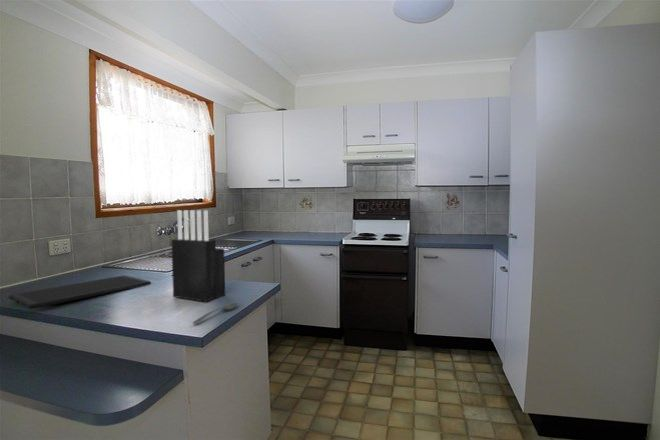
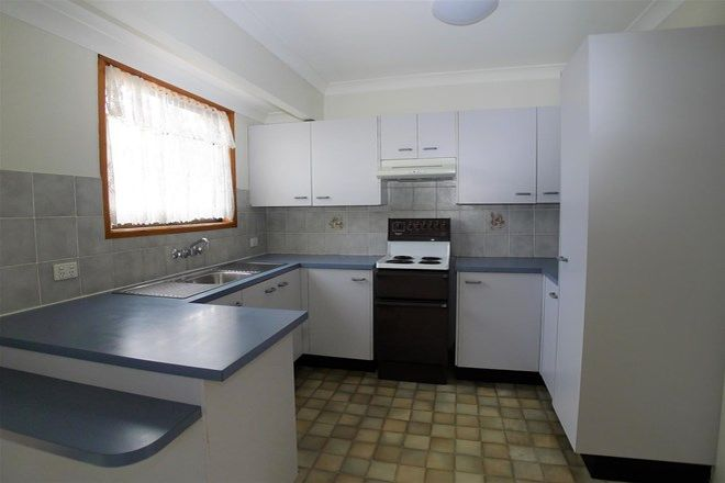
- soupspoon (215, 310)
- knife block (200, 253)
- cutting board (85, 289)
